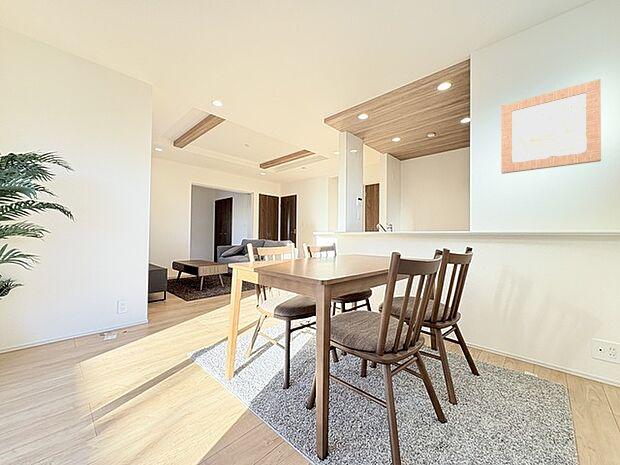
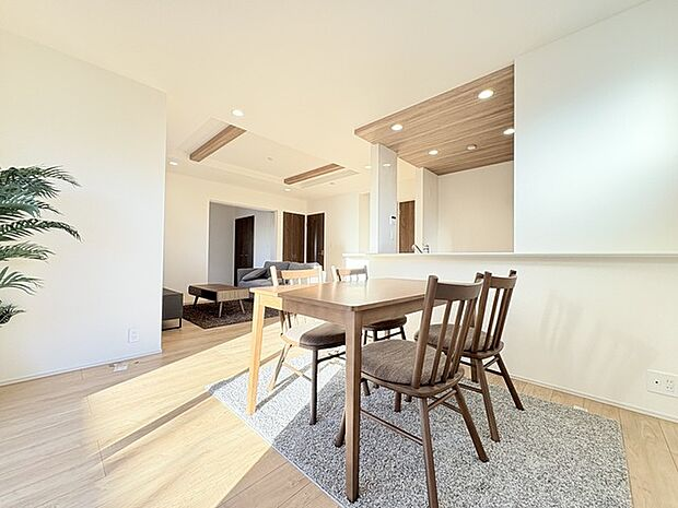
- wall art (546, 130)
